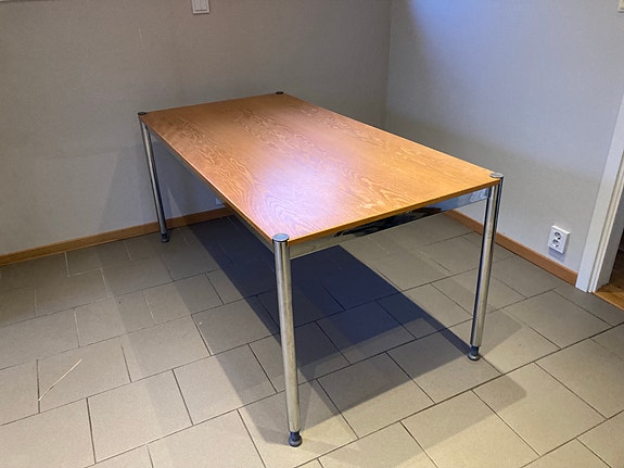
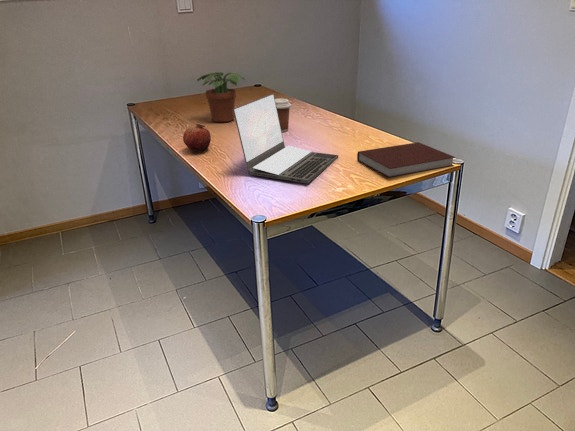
+ potted plant (222, 96)
+ notebook (404, 158)
+ laptop (282, 136)
+ fruit (197, 137)
+ coffee cup (280, 115)
